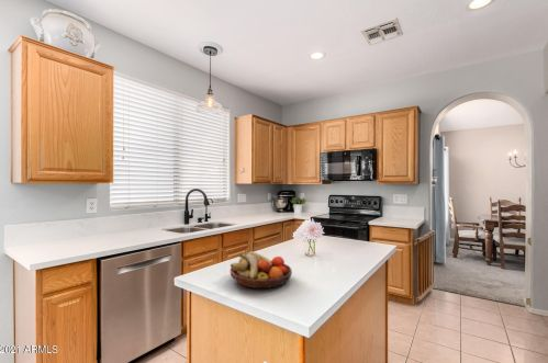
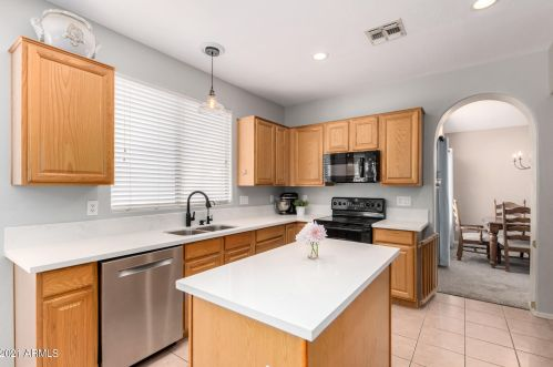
- fruit bowl (260, 266)
